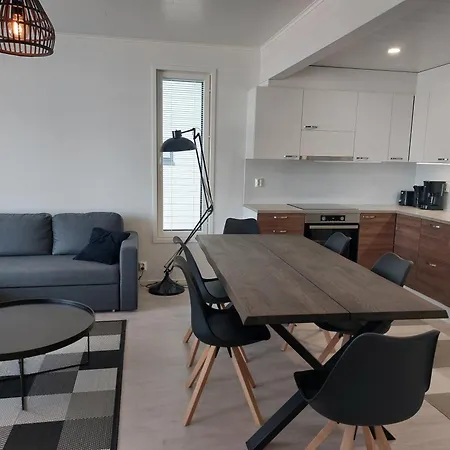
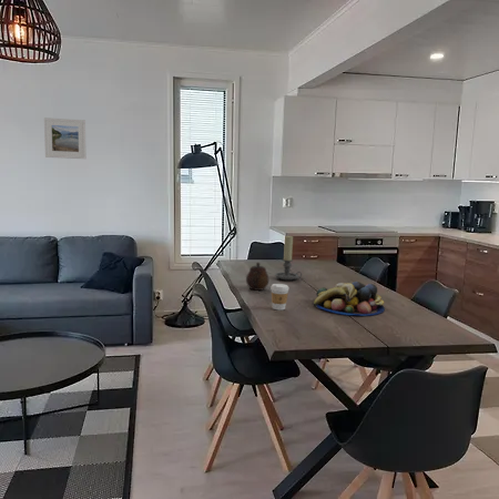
+ fruit bowl (349, 294)
+ candle holder (289, 256)
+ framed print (65, 139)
+ teapot (256, 275)
+ coffee cup (279, 296)
